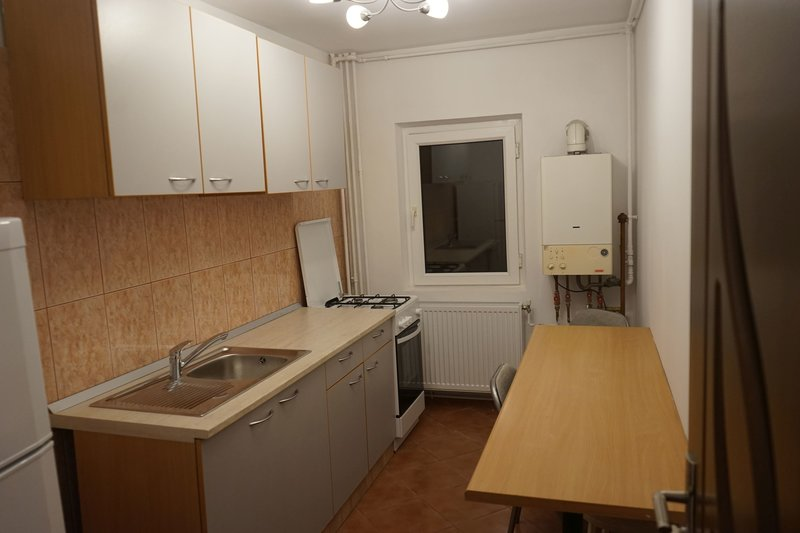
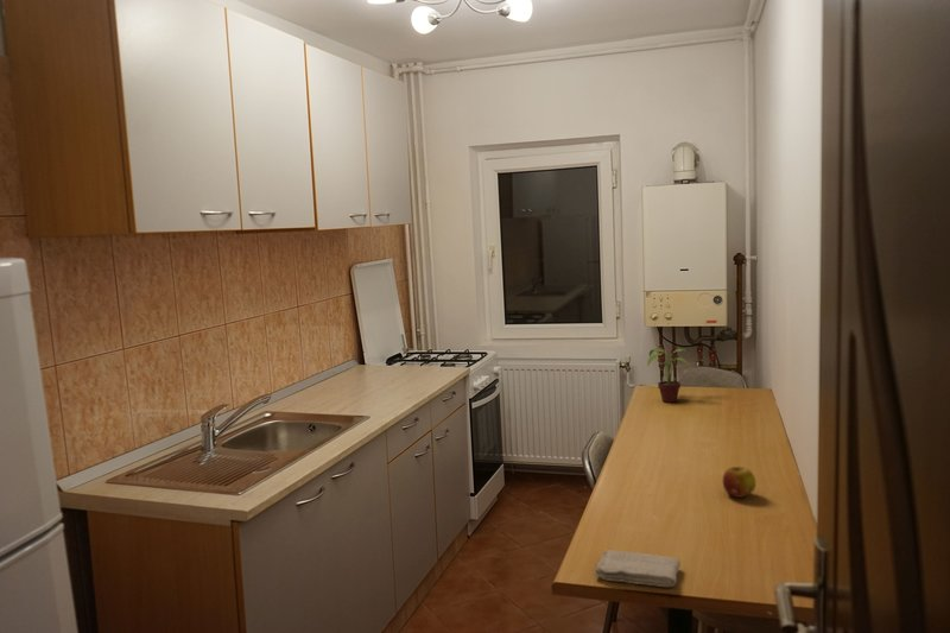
+ fruit (739, 481)
+ washcloth (638, 566)
+ potted plant (669, 374)
